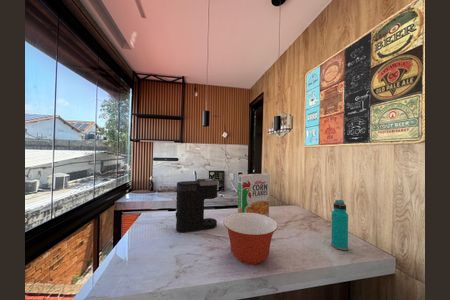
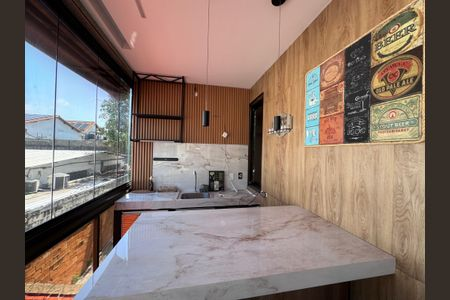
- mixing bowl (249, 238)
- coffee maker (197, 203)
- water bottle (339, 223)
- cereal box (253, 196)
